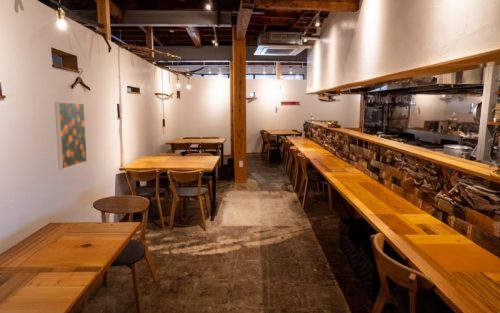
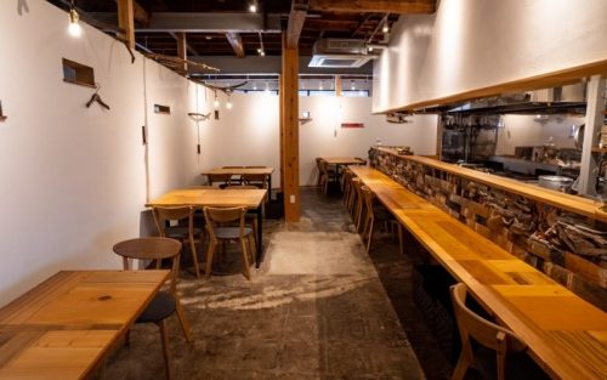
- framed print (72, 134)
